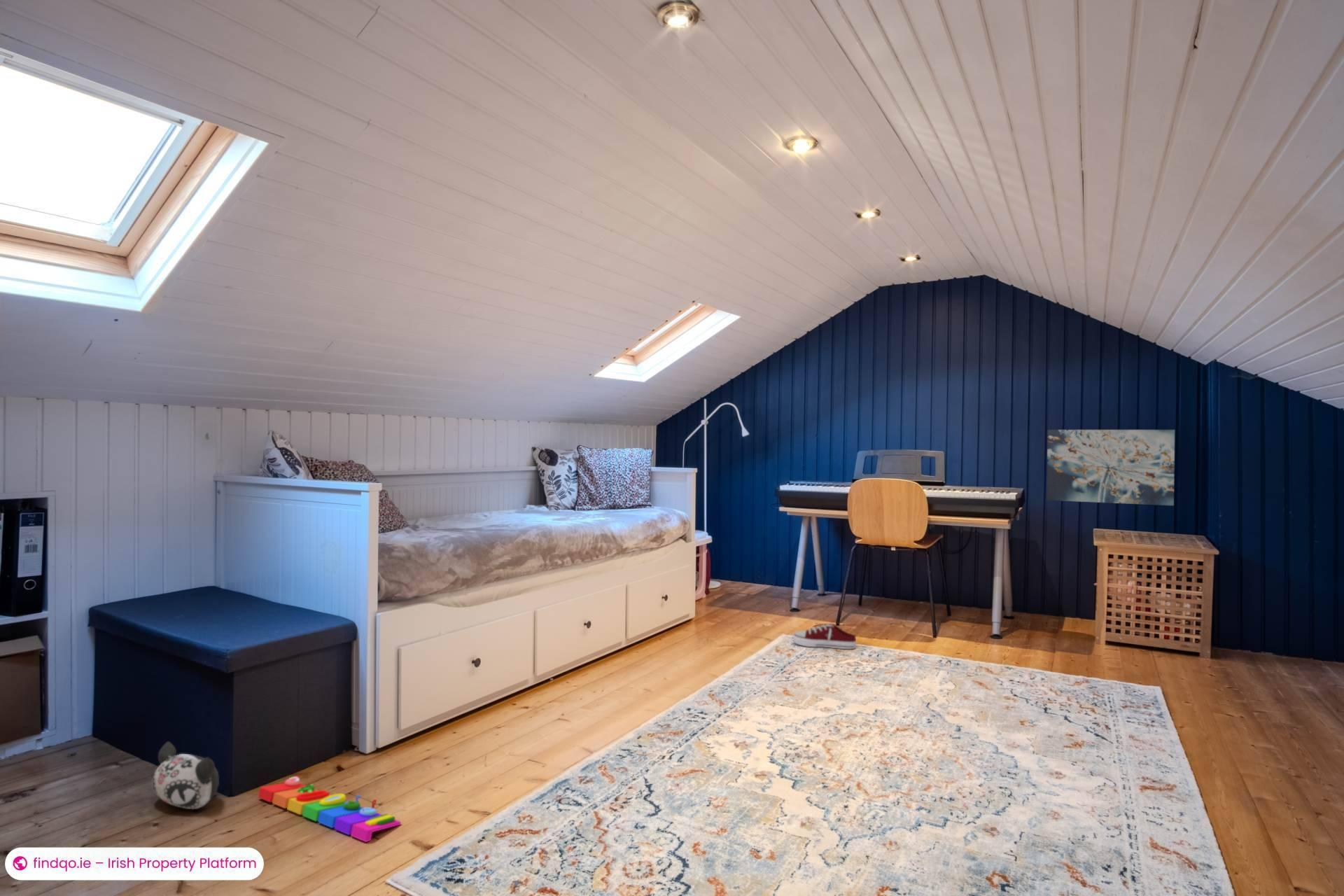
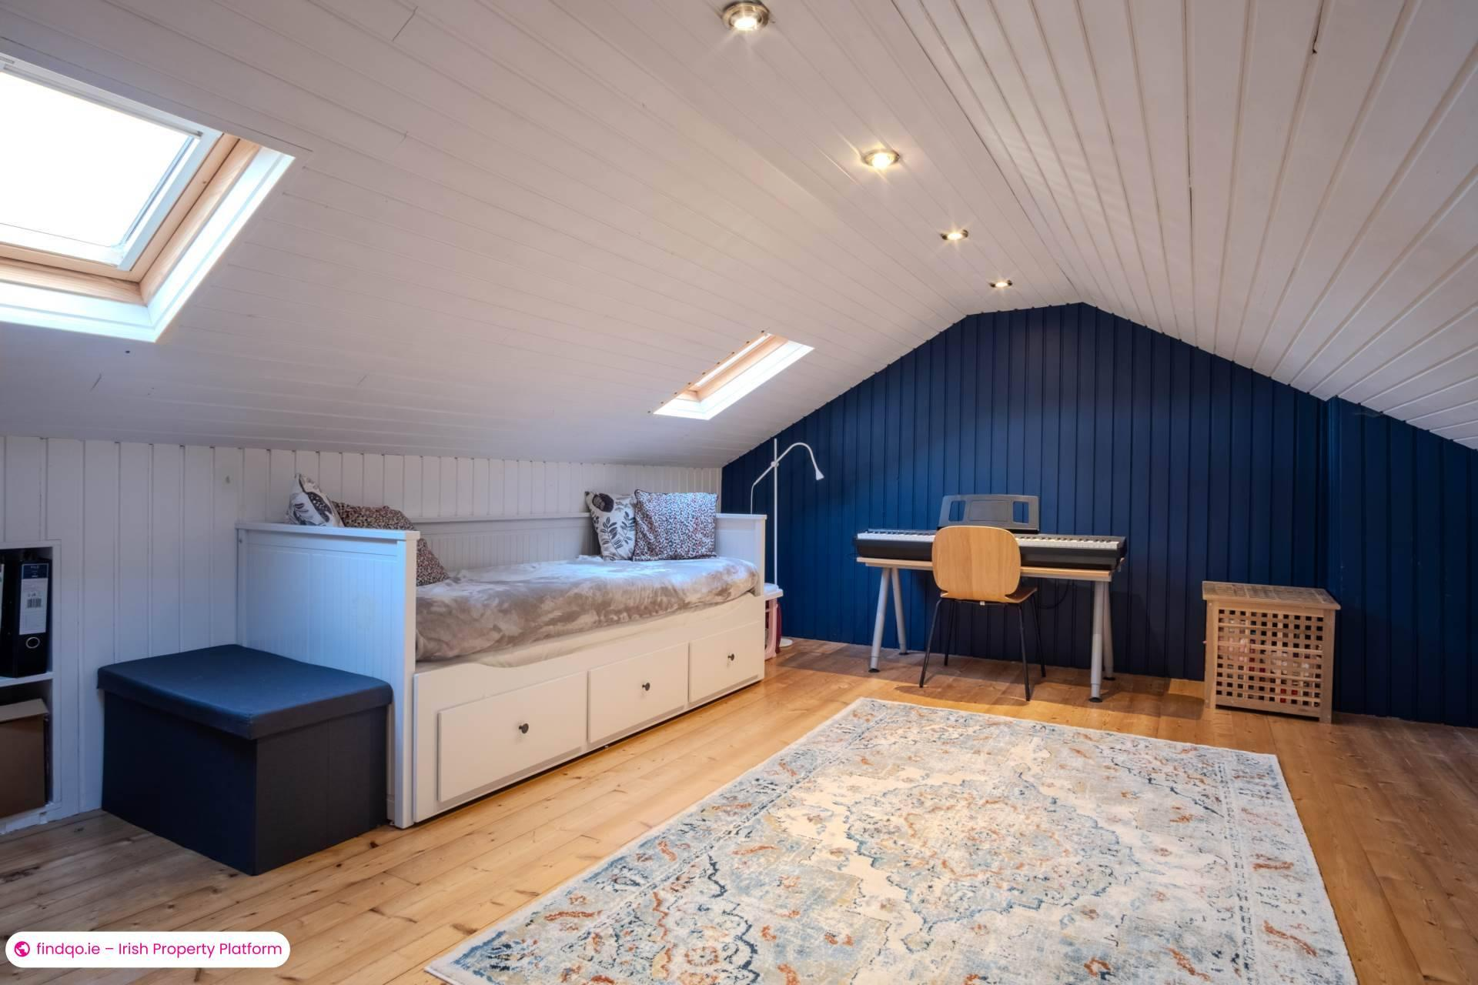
- shoe (824, 634)
- knob puzzle (327, 802)
- plush toy (186, 776)
- wall art (1108, 466)
